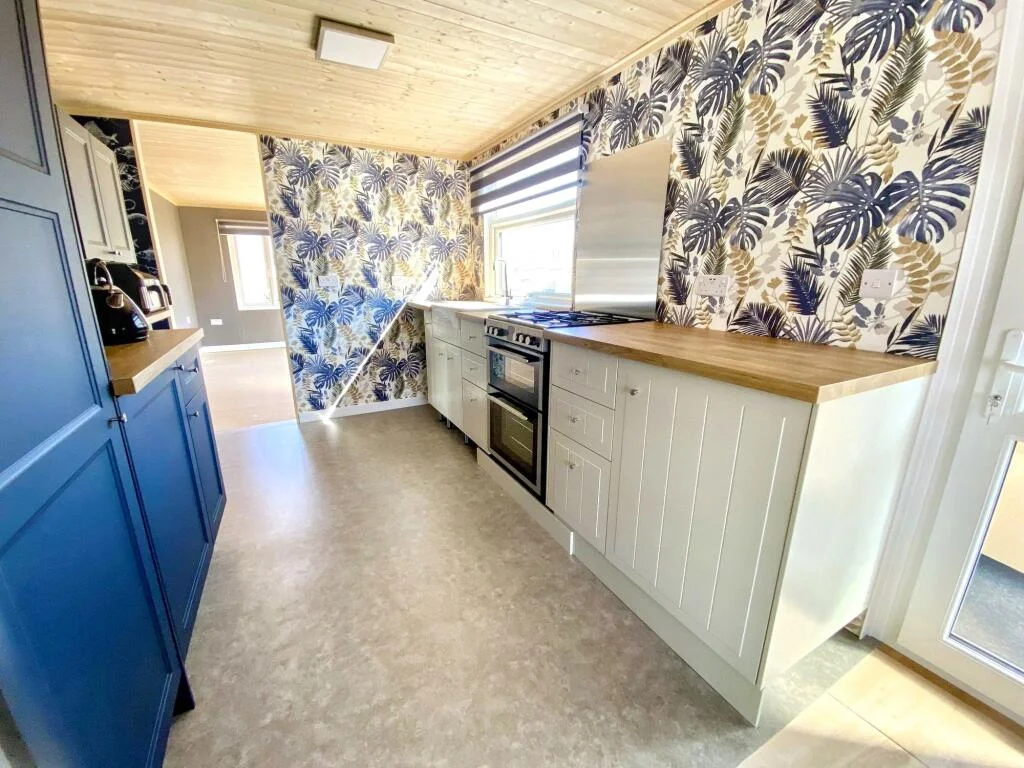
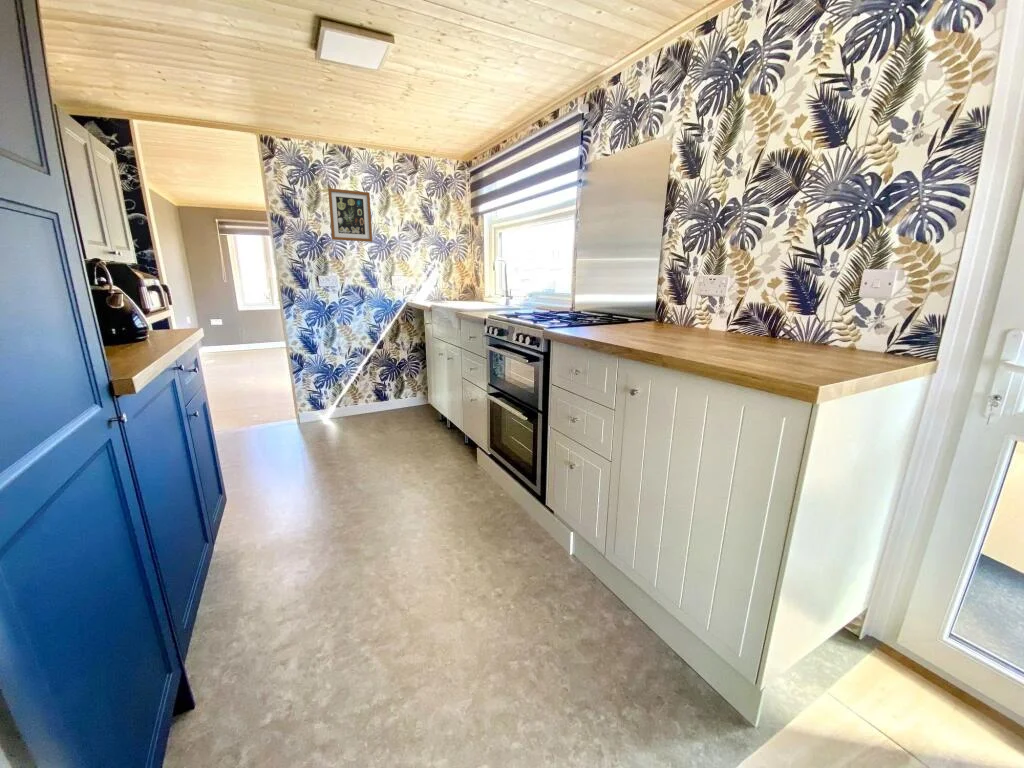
+ wall art (350, 215)
